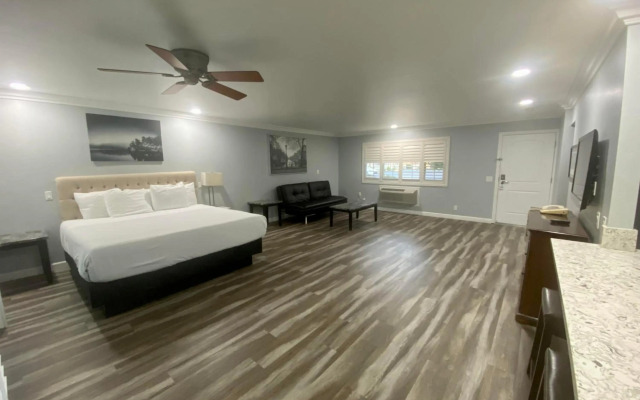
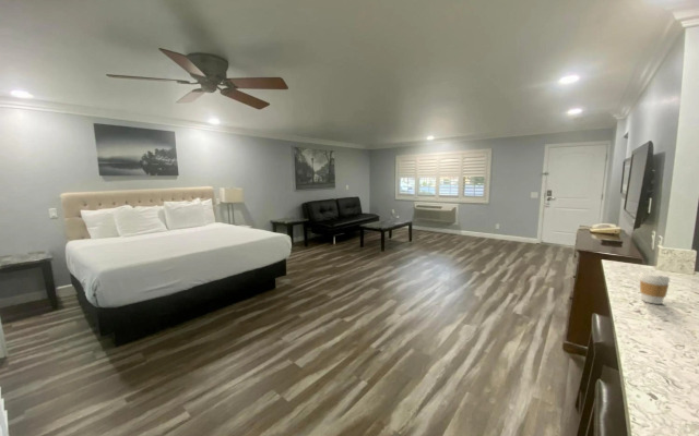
+ coffee cup (653, 287)
